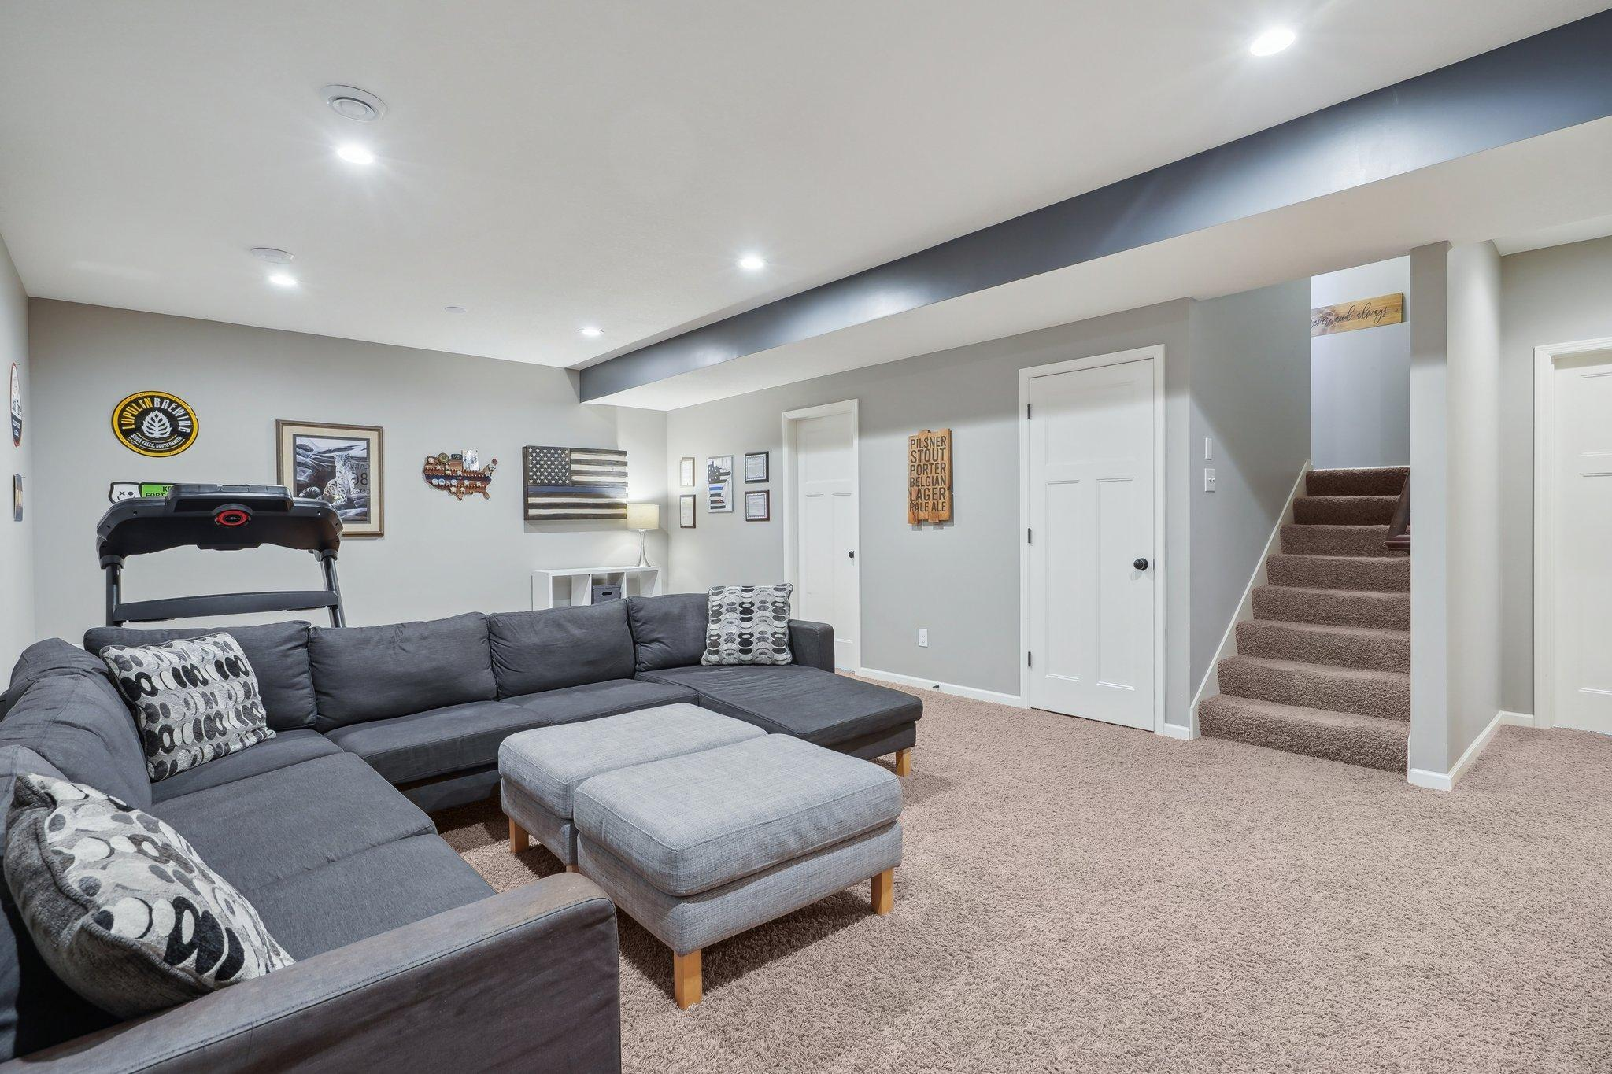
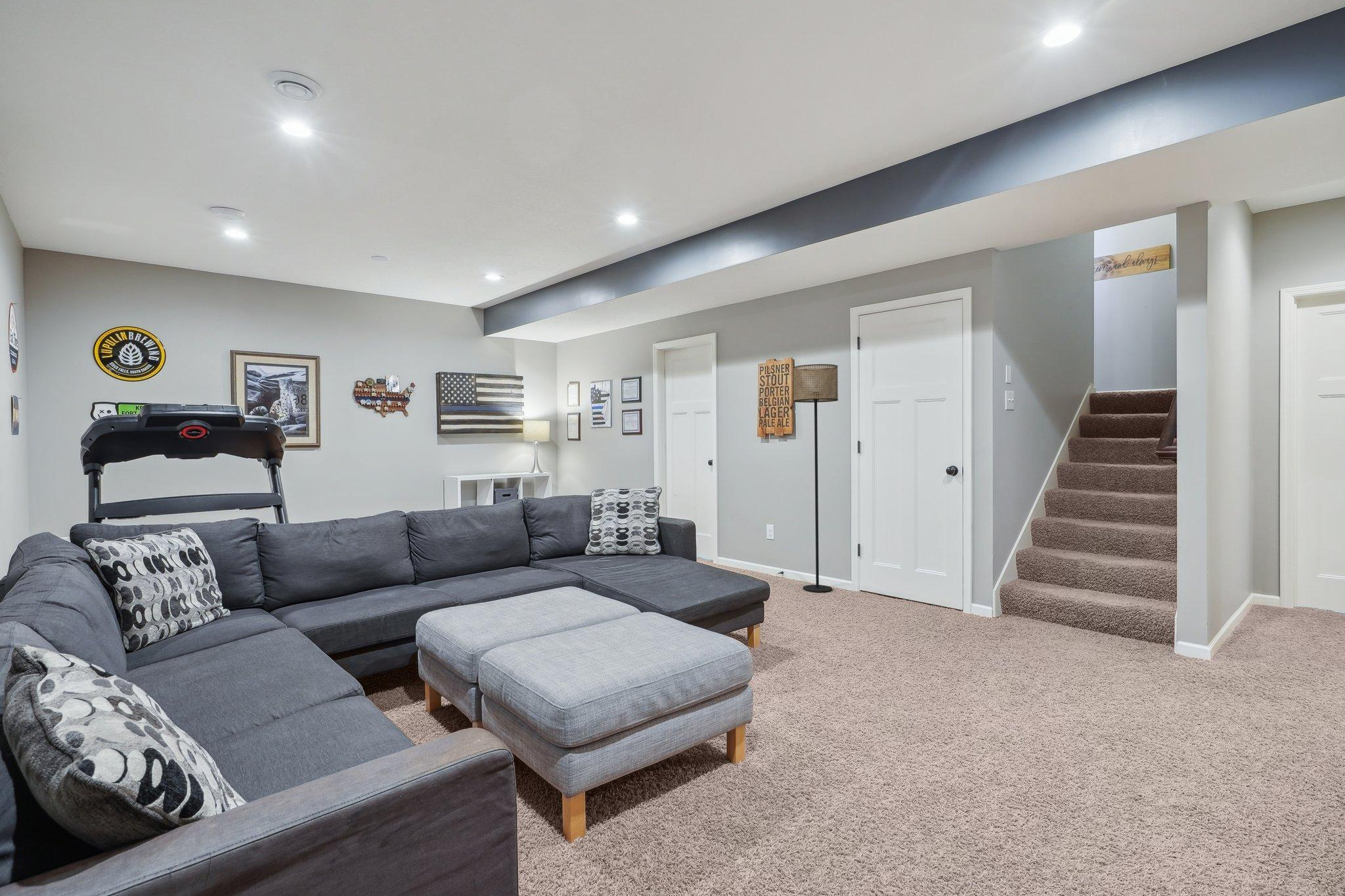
+ floor lamp (816, 478)
